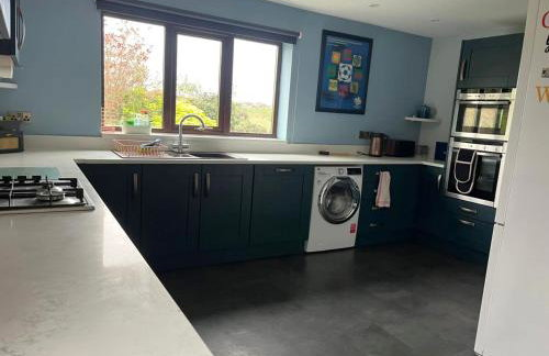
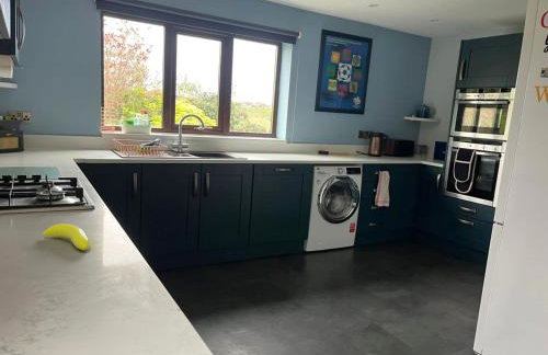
+ banana (67, 236)
